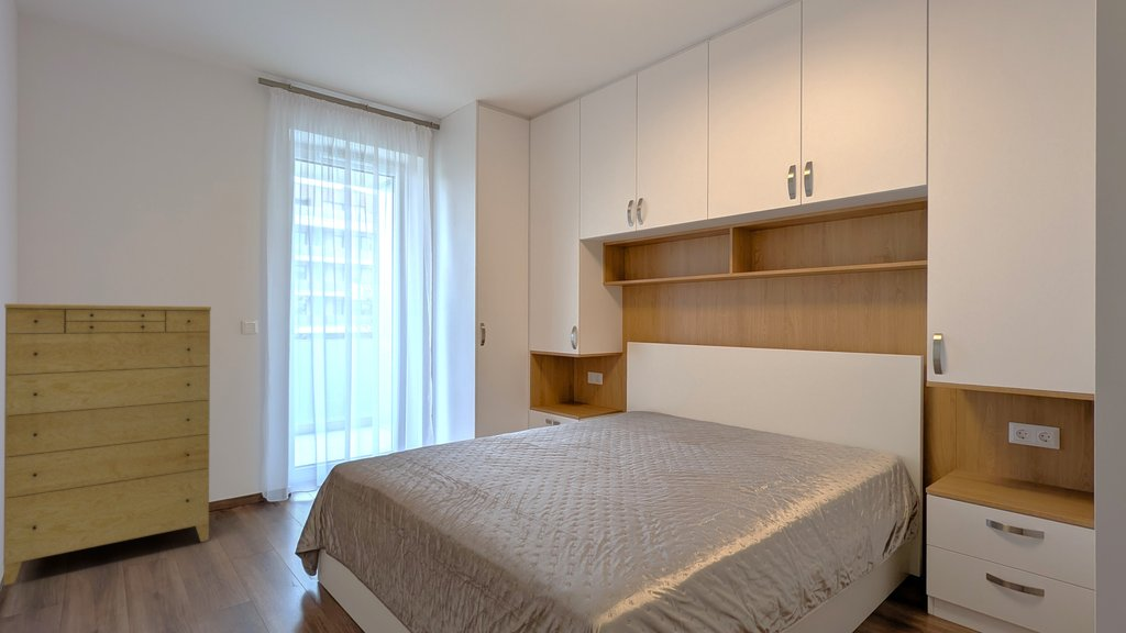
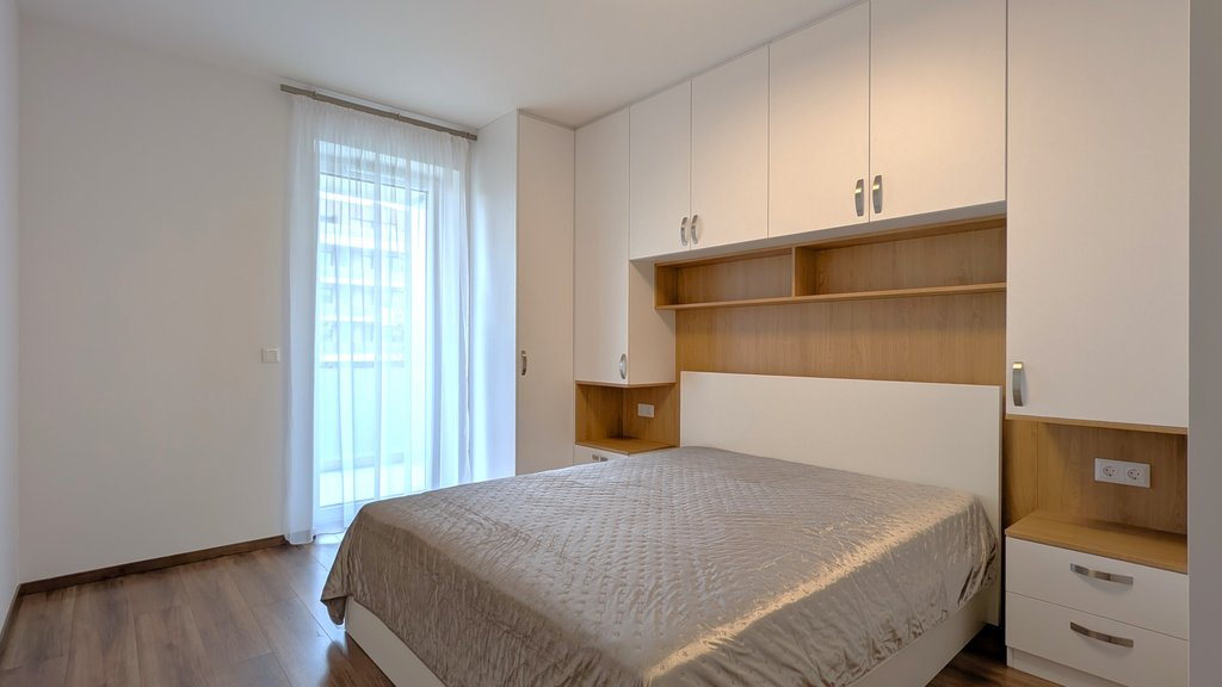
- dresser (114, 426)
